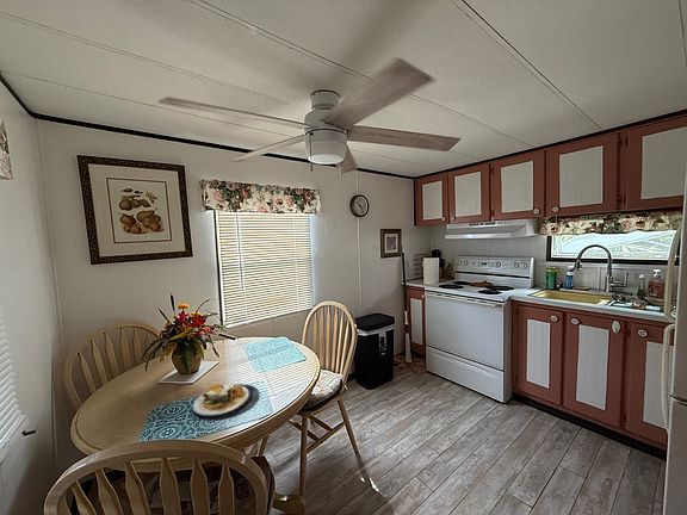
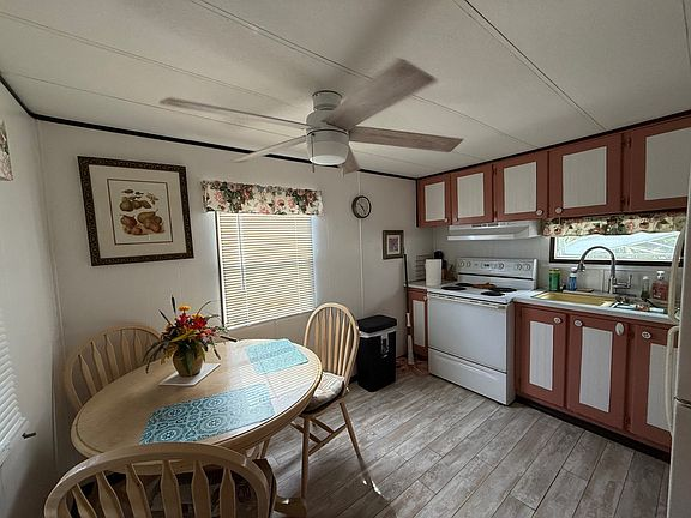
- plate (225, 392)
